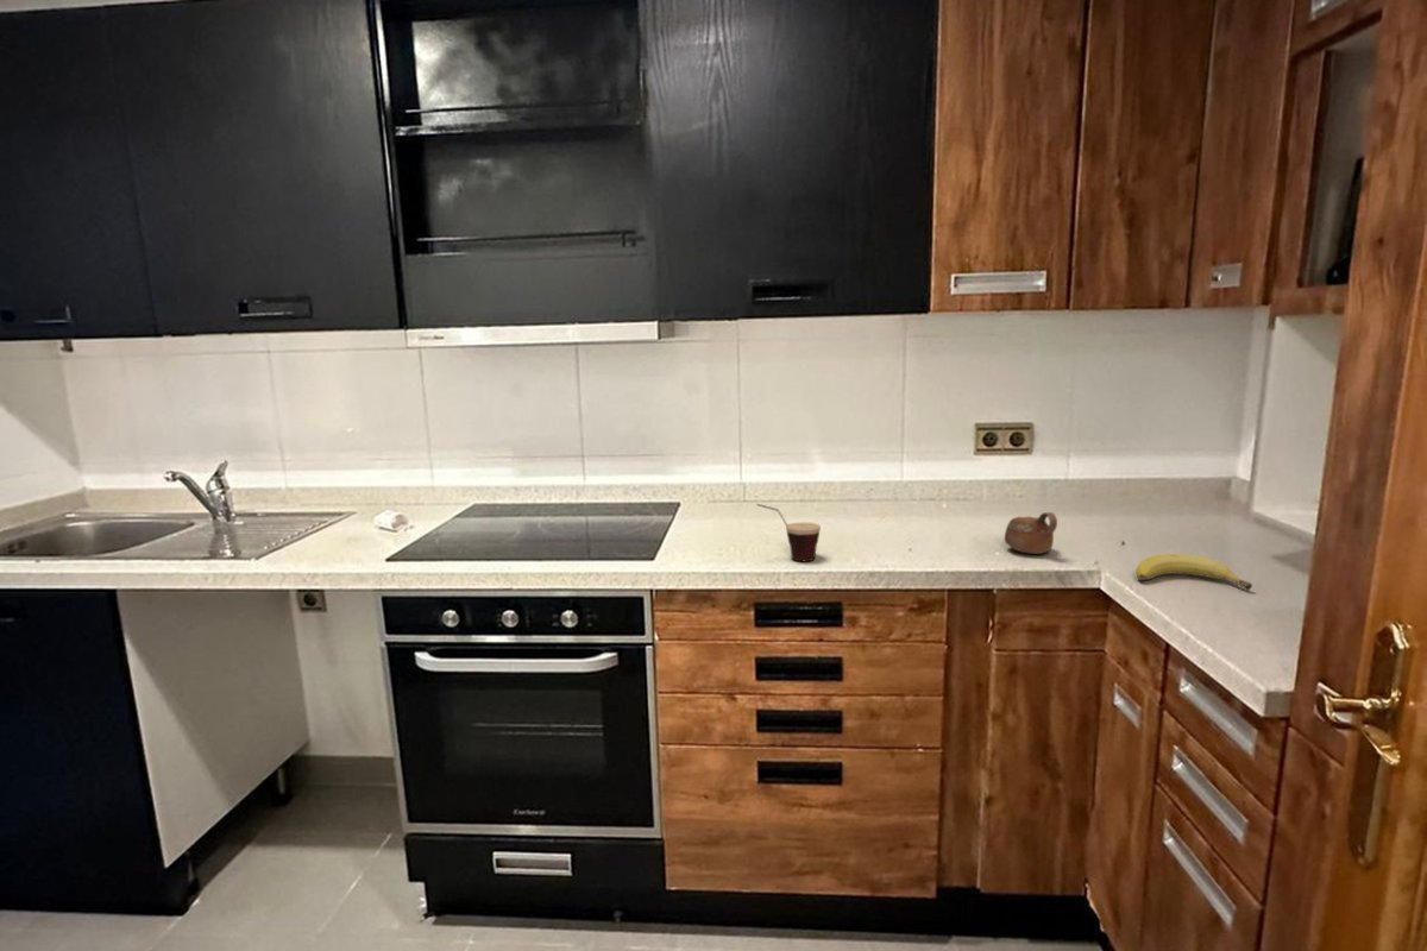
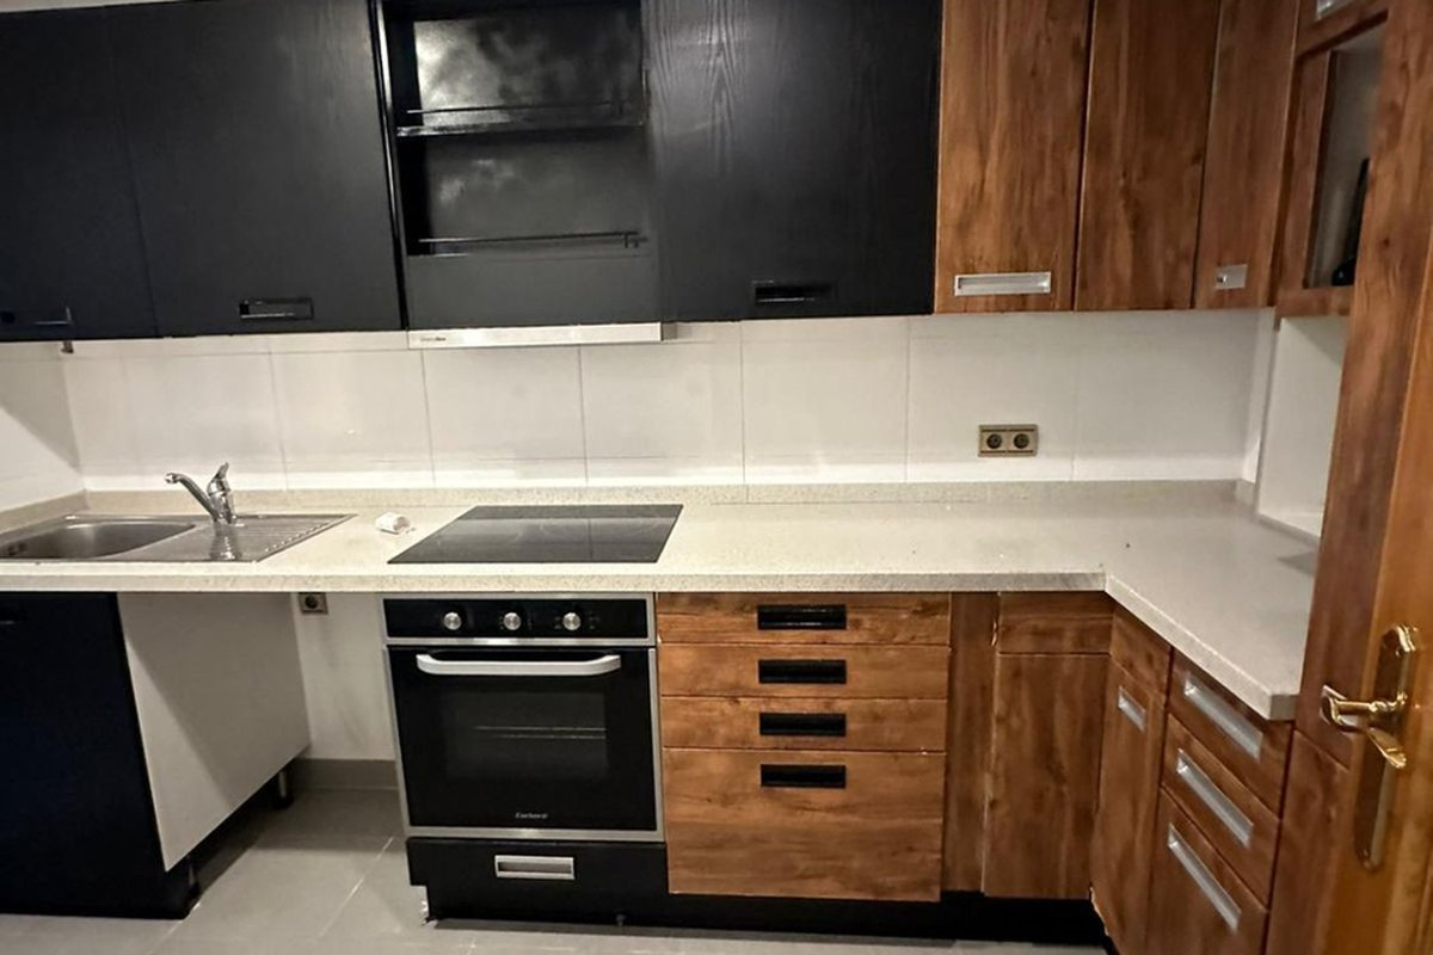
- fruit (1188, 568)
- cup (788, 531)
- cup (1030, 530)
